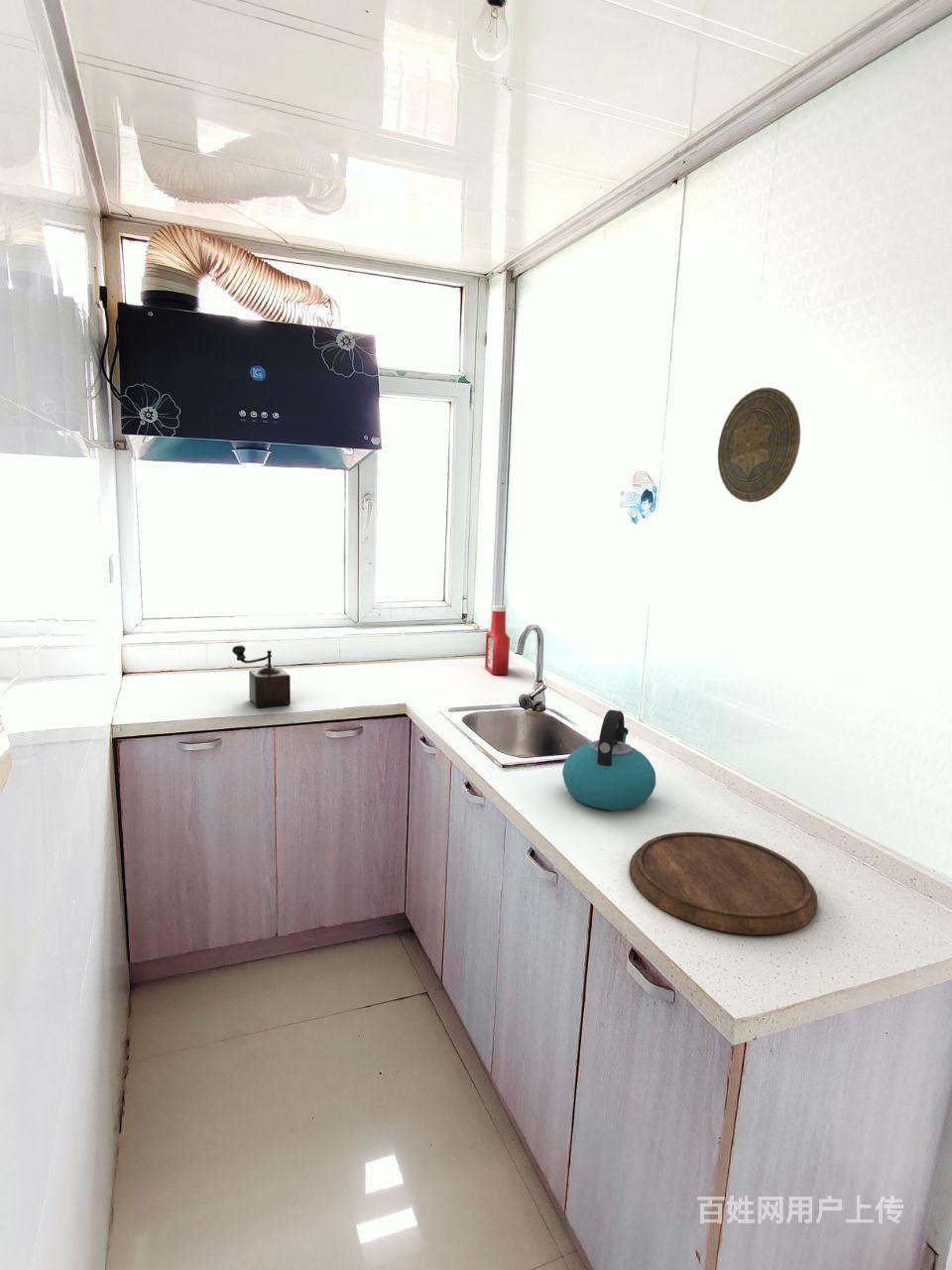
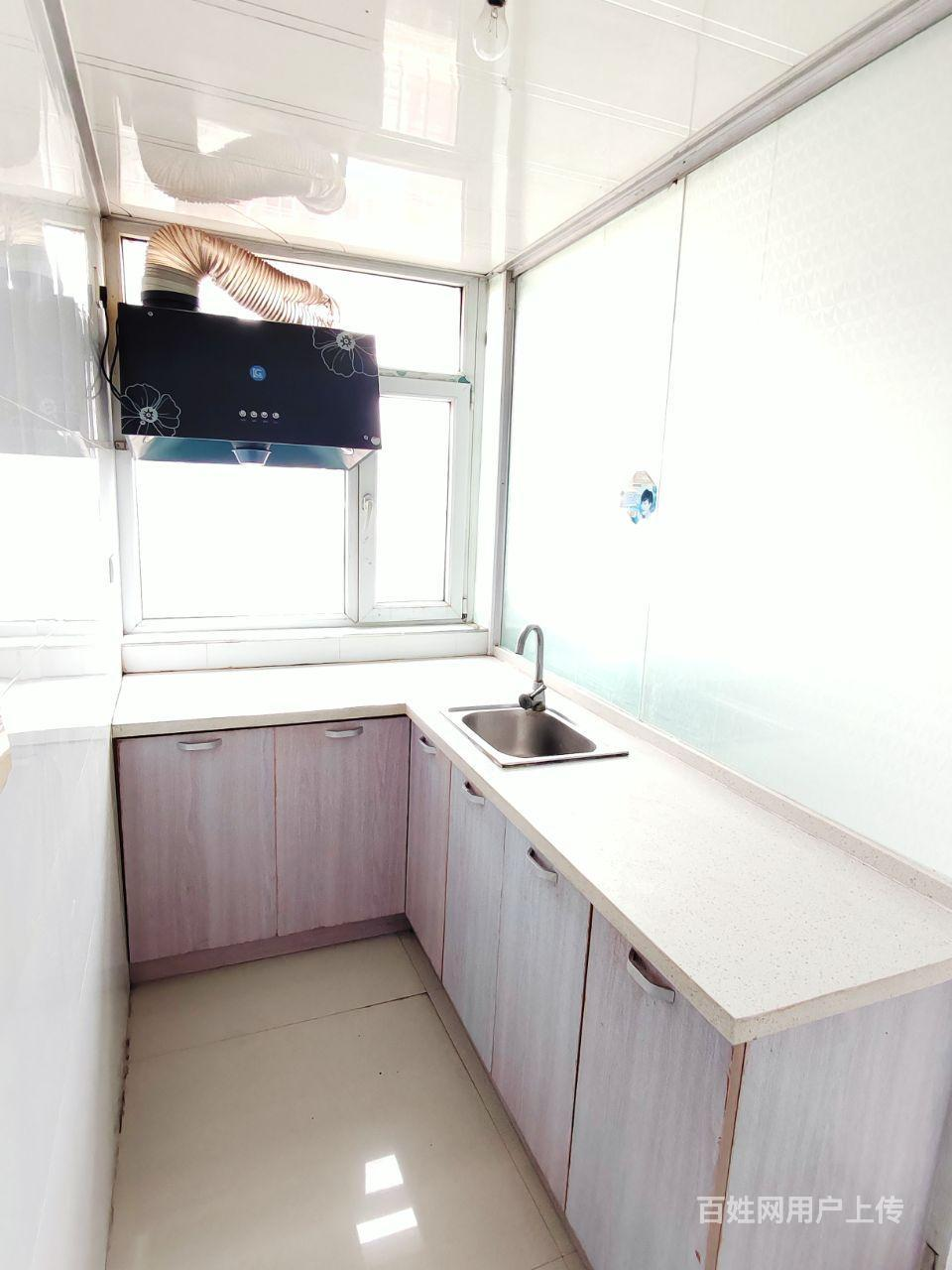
- cutting board (720, 875)
- soap bottle (497, 638)
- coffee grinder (261, 674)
- kettle (611, 752)
- decorative plate (753, 445)
